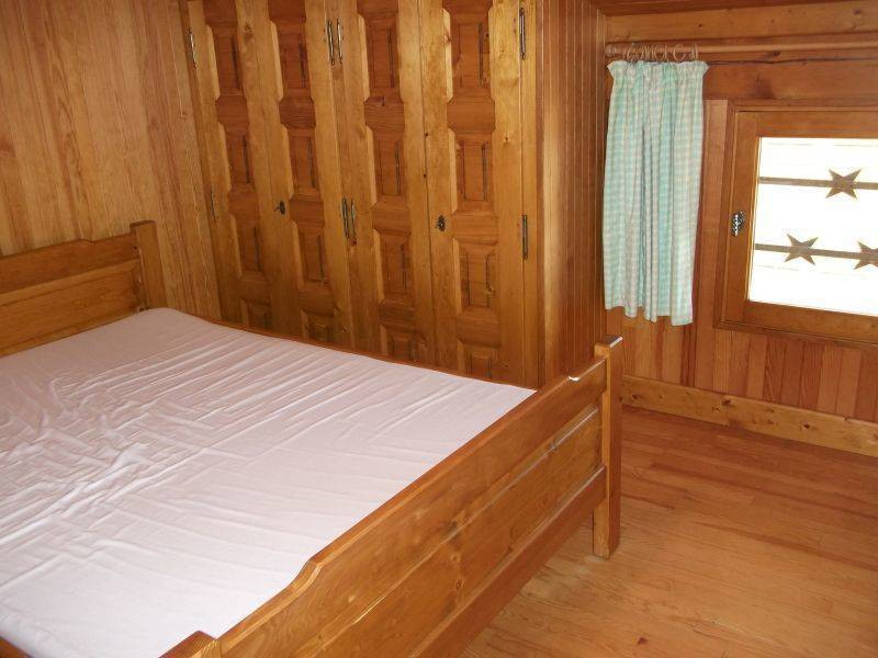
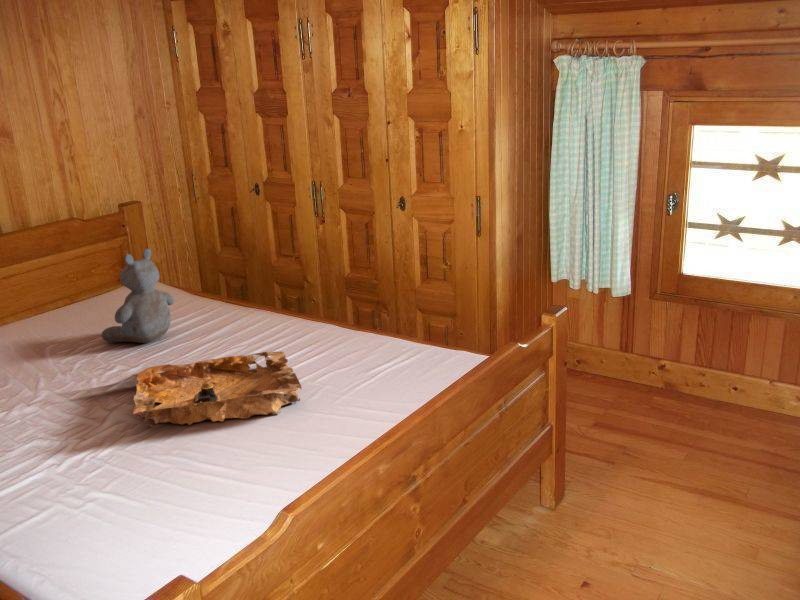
+ stuffed bear (133, 295)
+ decorative tray (216, 385)
